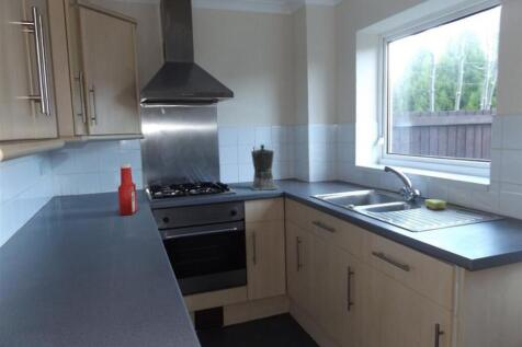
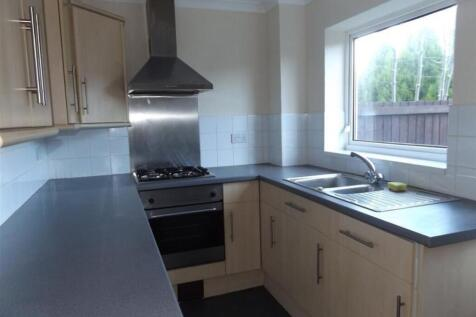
- soap bottle (126, 188)
- coffee maker (262, 166)
